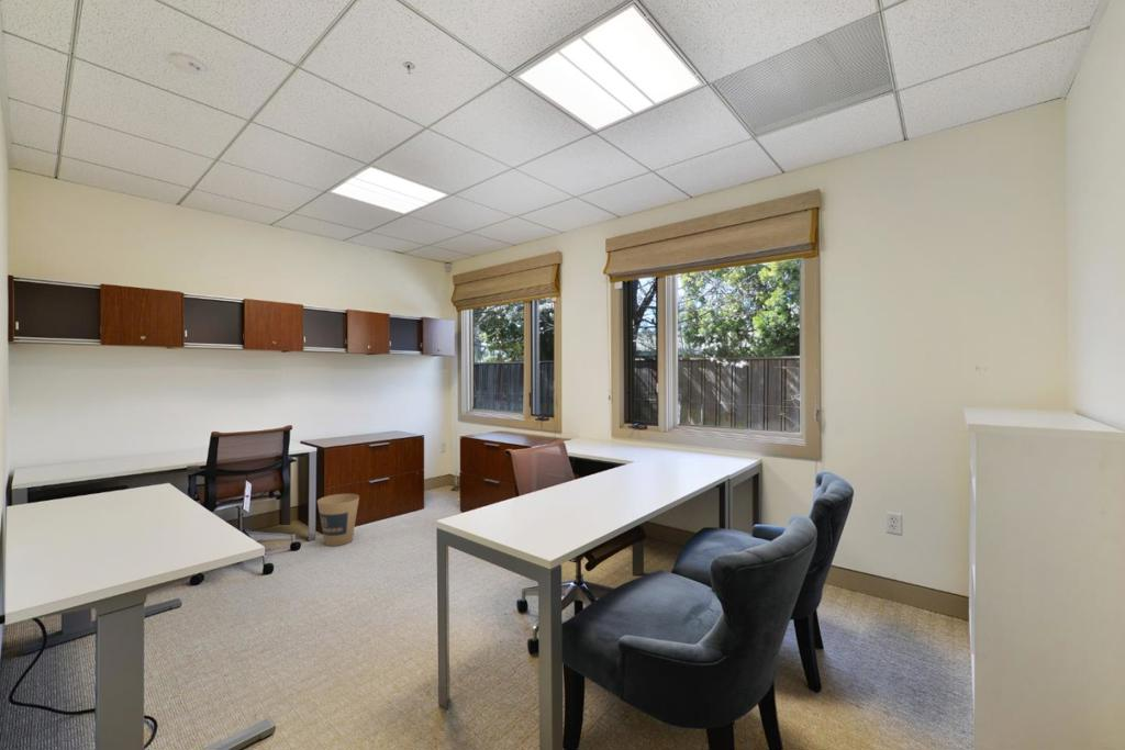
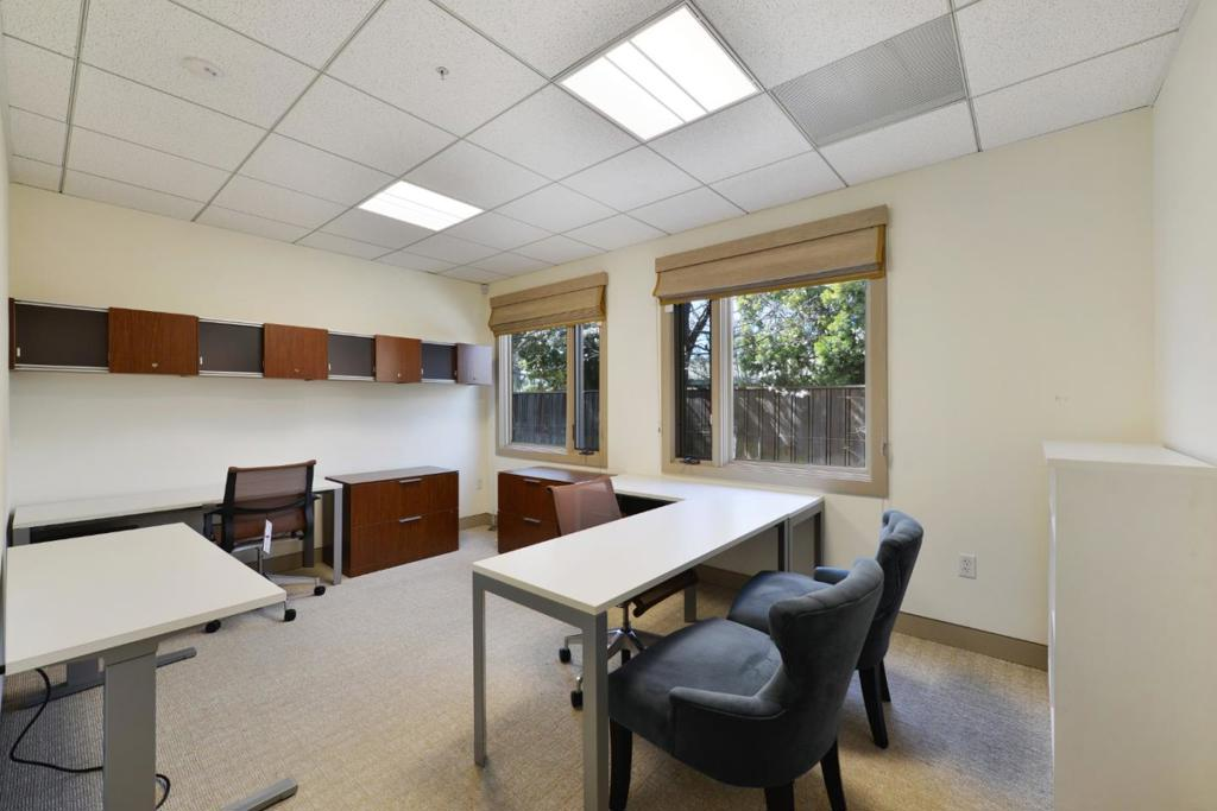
- trash can (338, 519)
